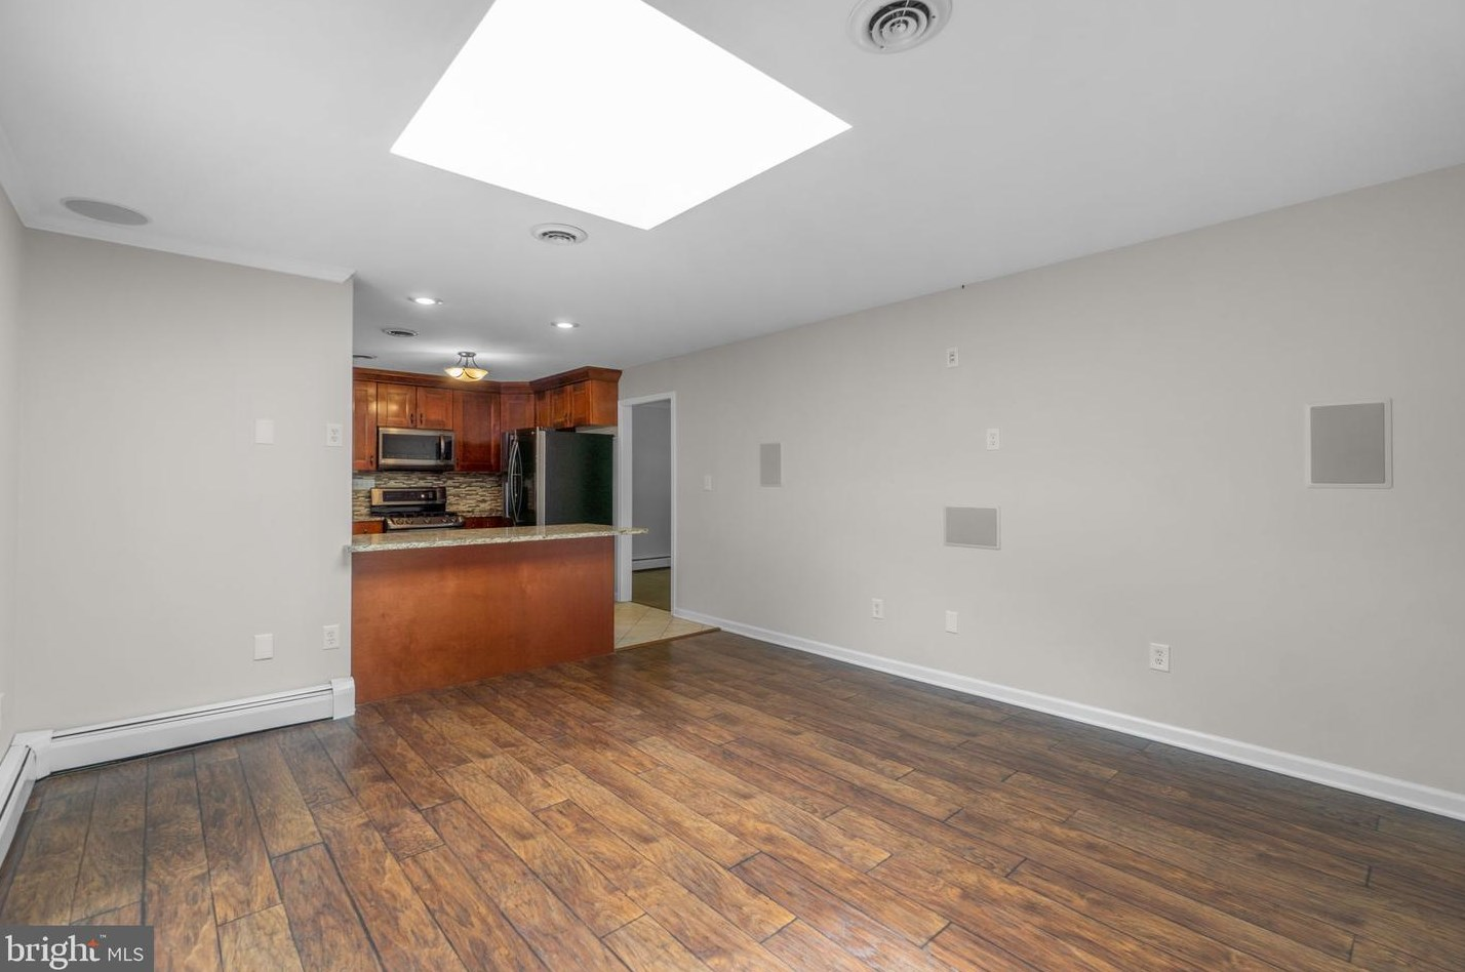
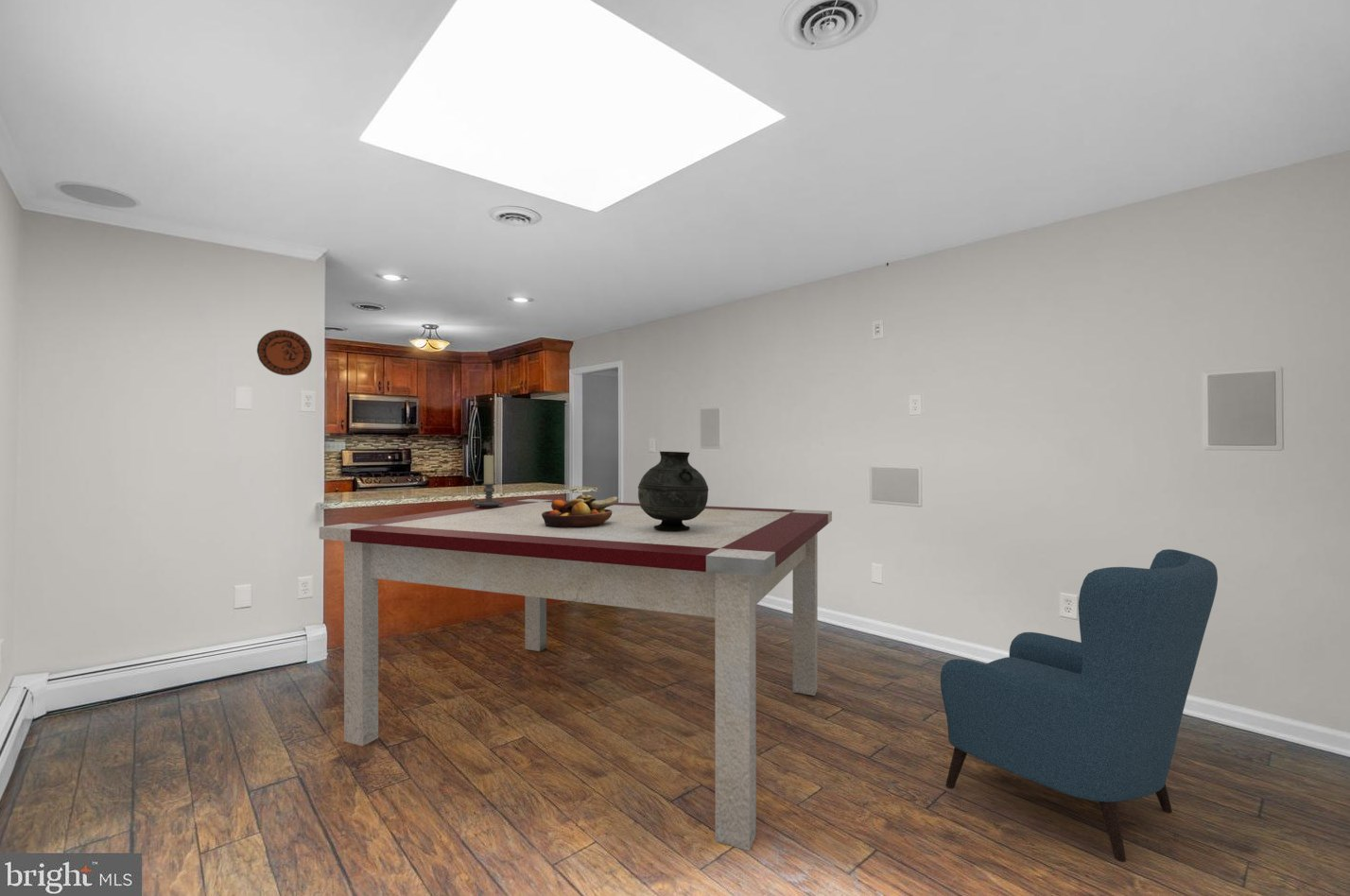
+ candle holder (486, 479)
+ decorative plate (285, 353)
+ fruit bowl (578, 508)
+ armchair (1080, 677)
+ vase (673, 490)
+ dining table (603, 604)
